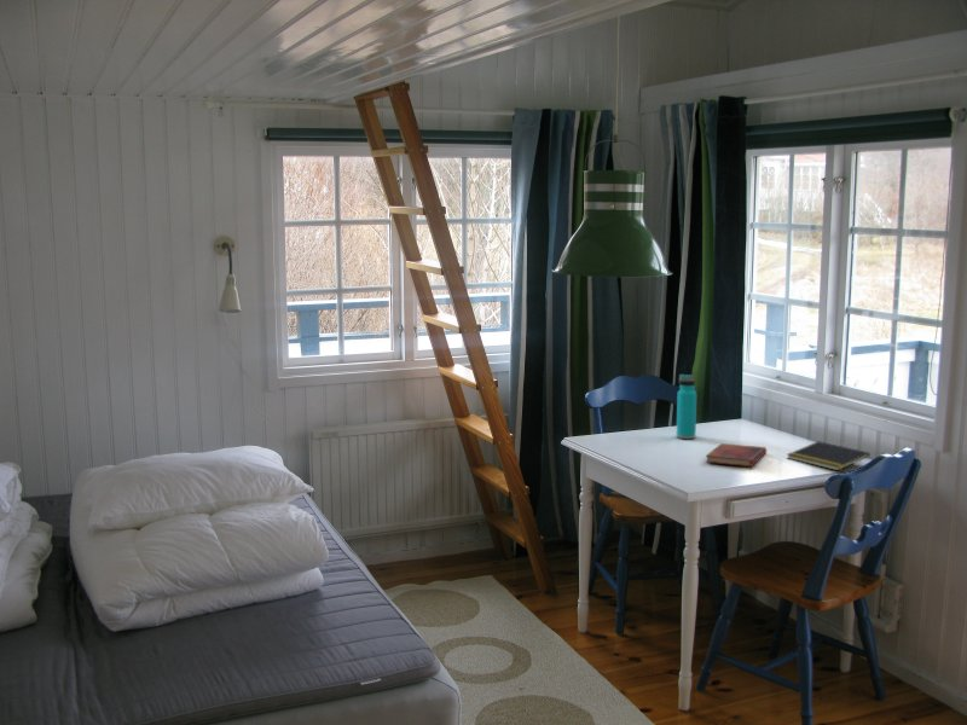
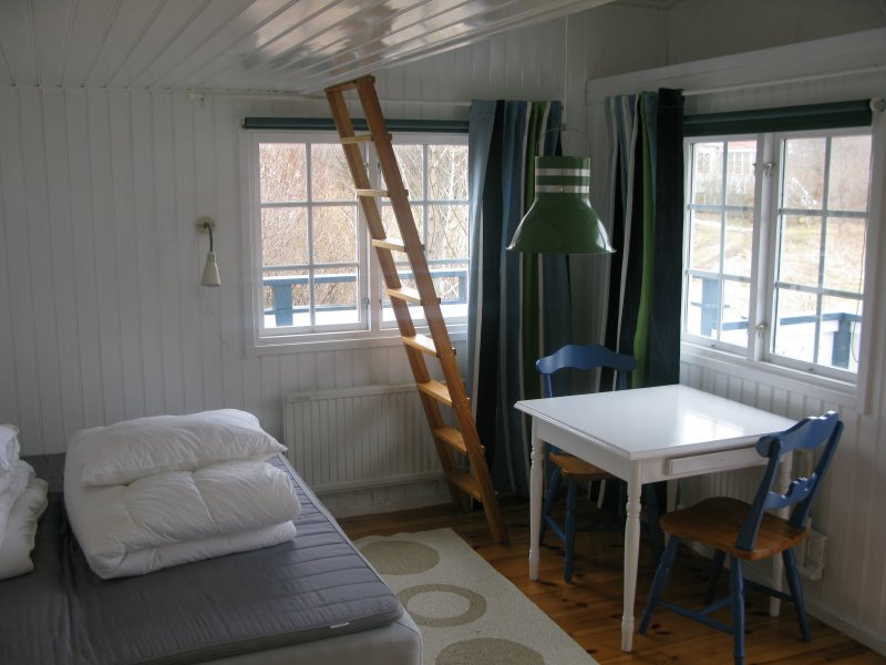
- water bottle (687, 406)
- diary (736, 454)
- notepad (827, 454)
